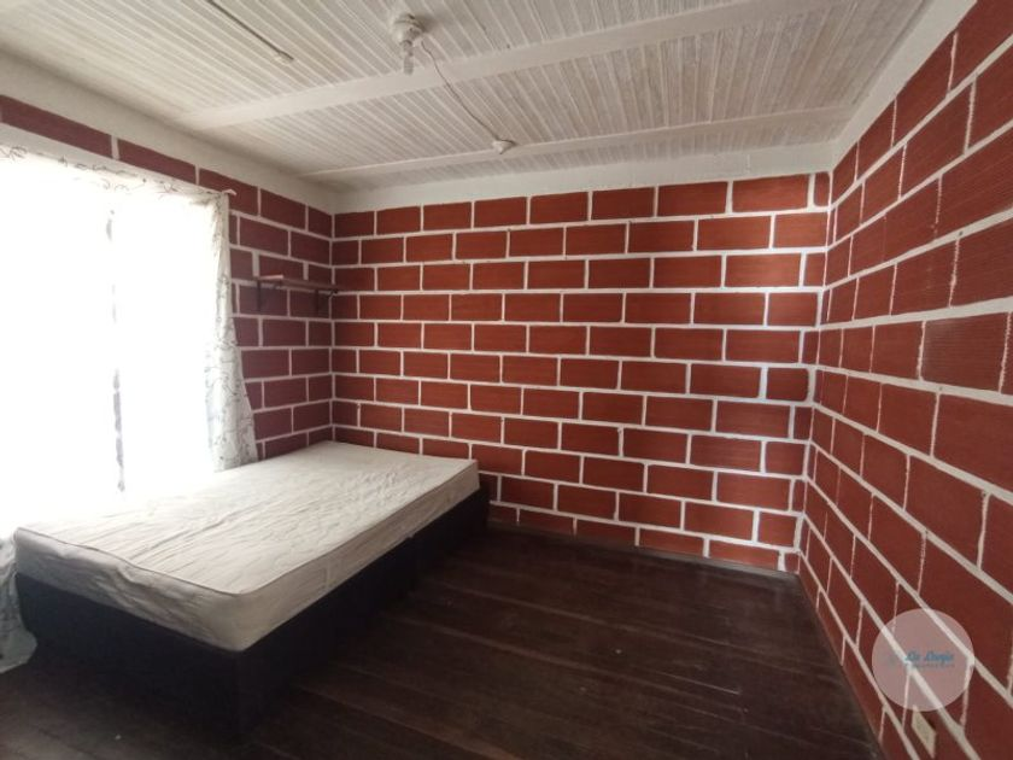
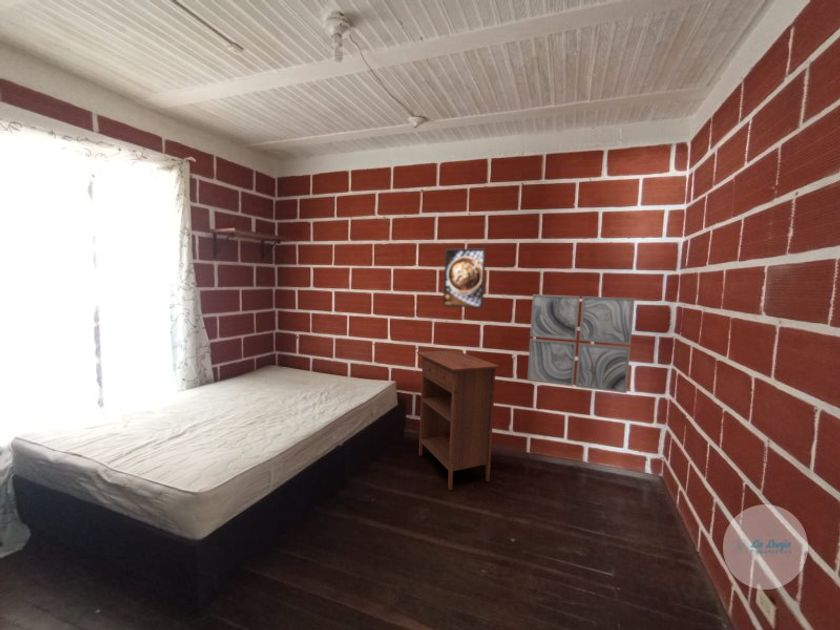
+ nightstand (451, 413)
+ wall art (576, 340)
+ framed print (463, 278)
